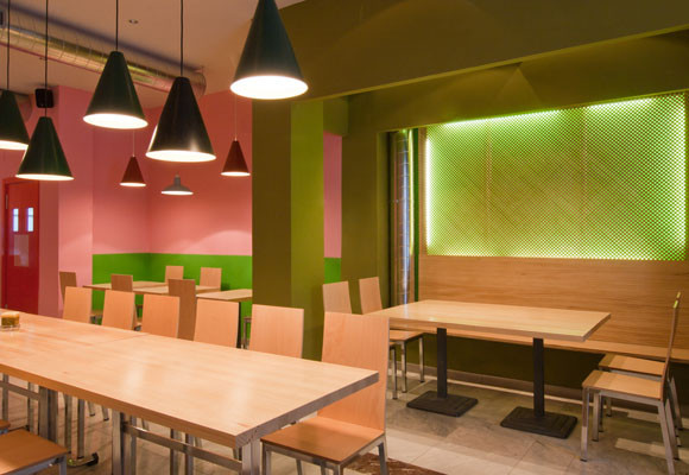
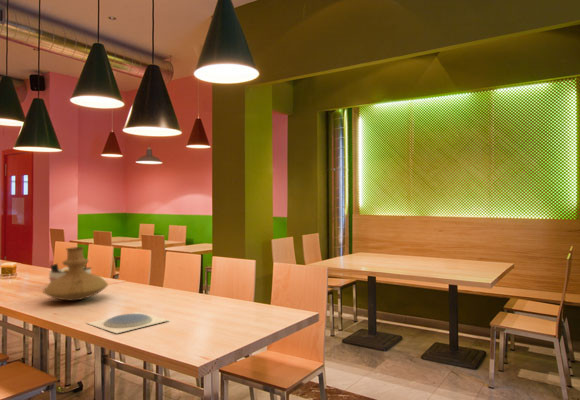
+ plate (128, 319)
+ bowl (67, 271)
+ vase (76, 273)
